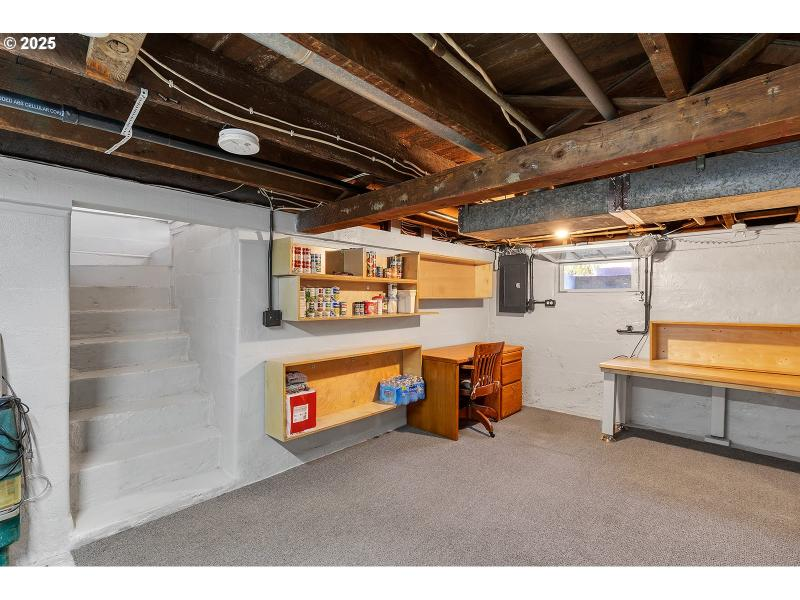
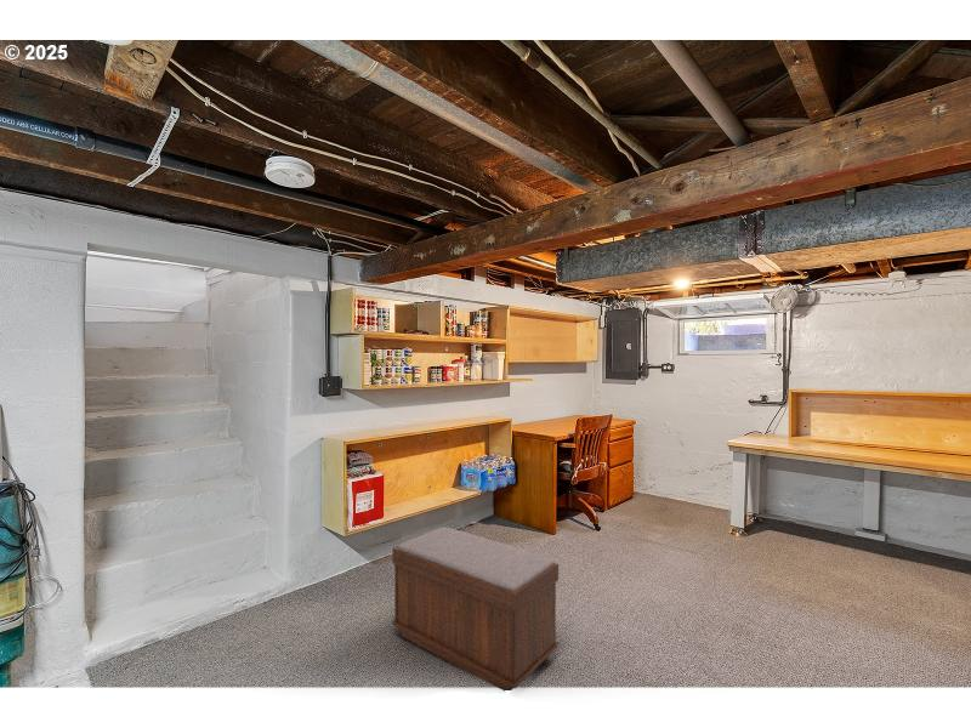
+ bench (472, 597)
